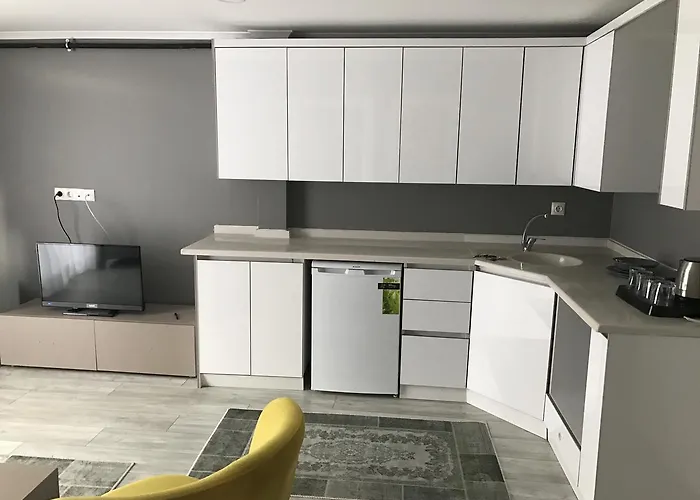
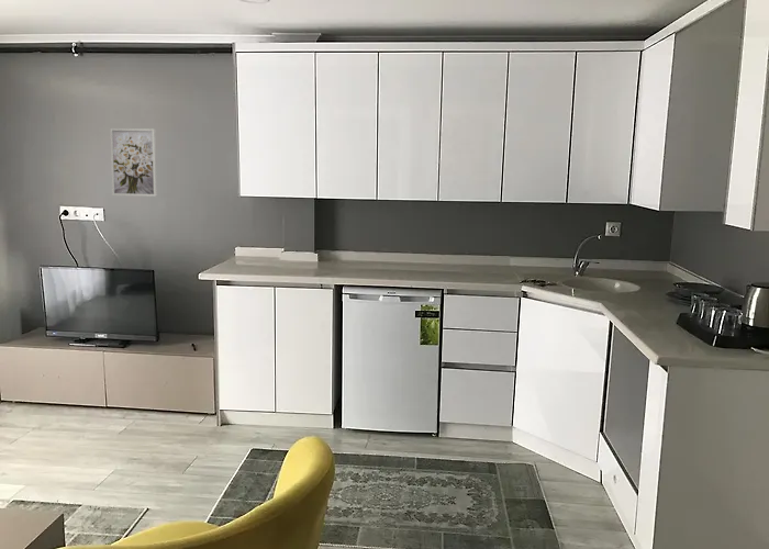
+ wall art (133, 163)
